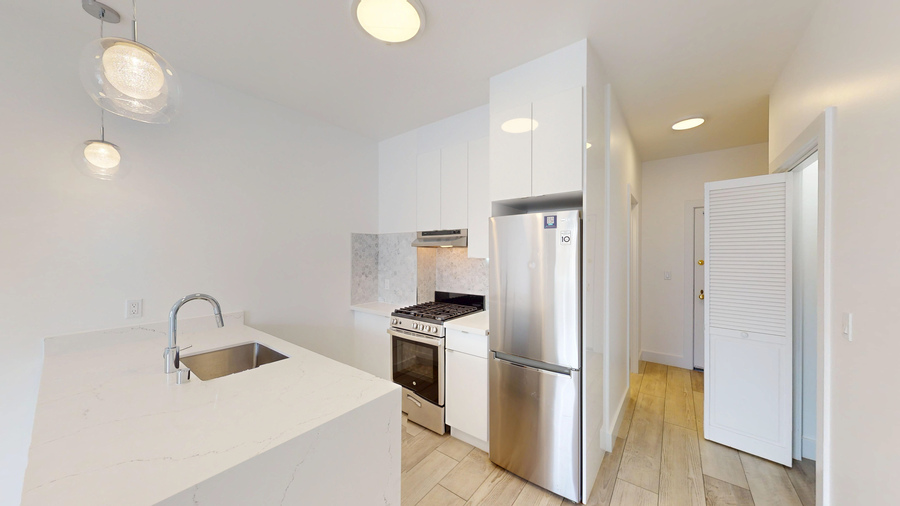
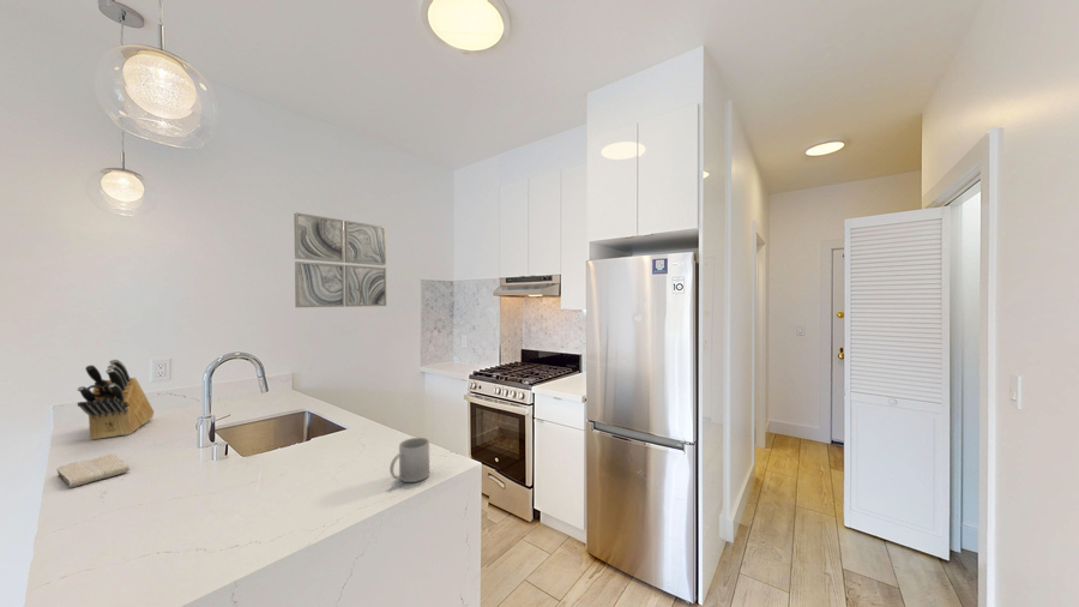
+ mug (409, 461)
+ washcloth (92, 468)
+ knife block (117, 393)
+ wall art (343, 262)
